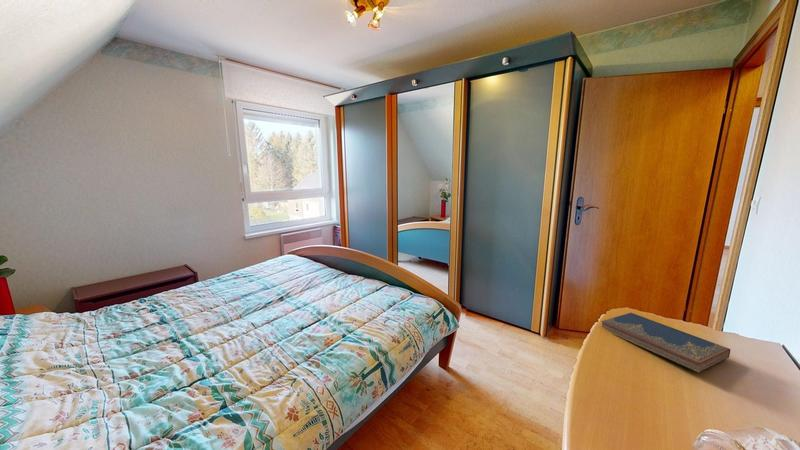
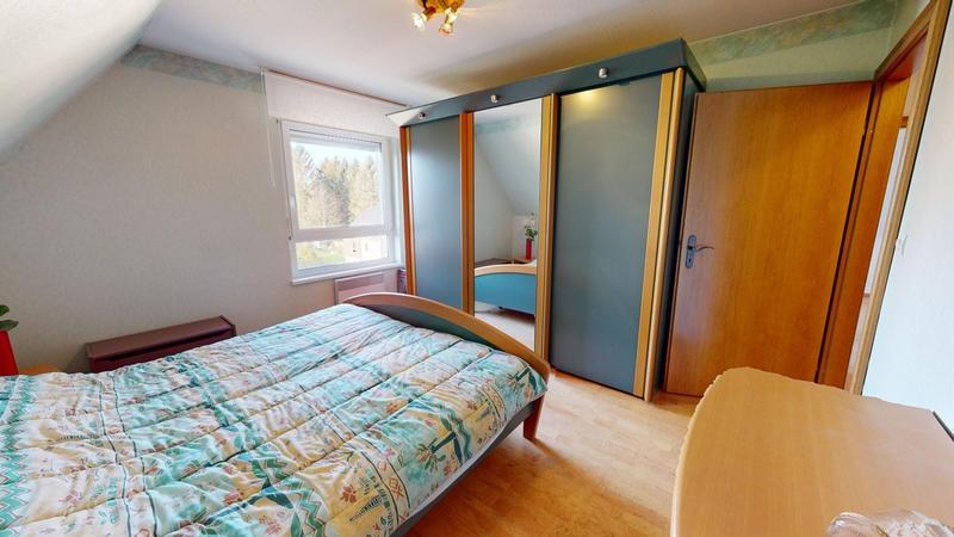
- hardcover book (659, 337)
